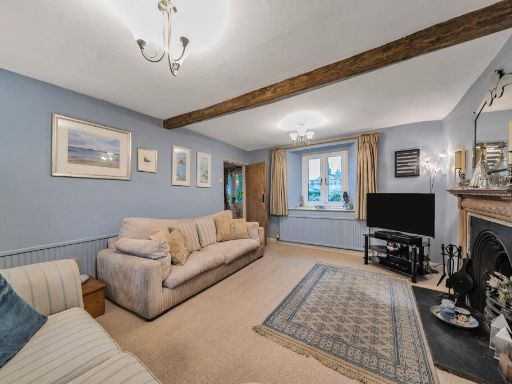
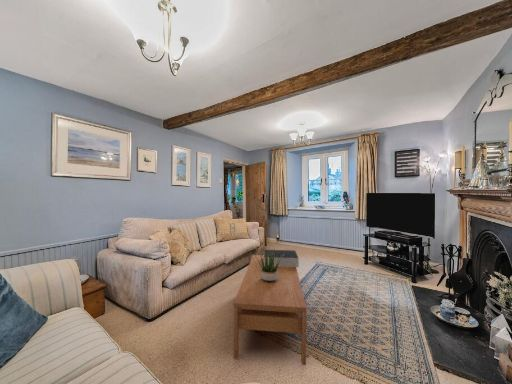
+ coffee table (271, 293)
+ decorative box (280, 257)
+ potted plant (269, 263)
